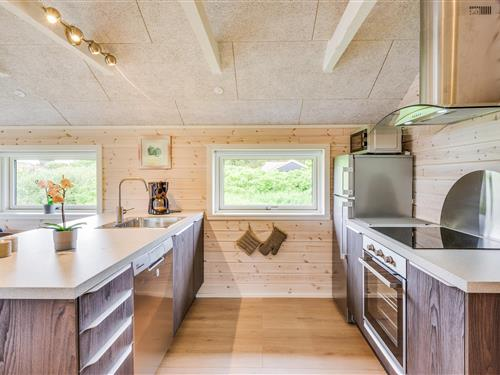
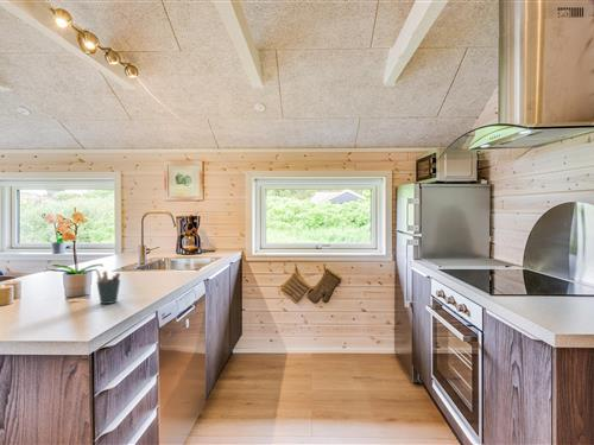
+ pen holder (108, 285)
